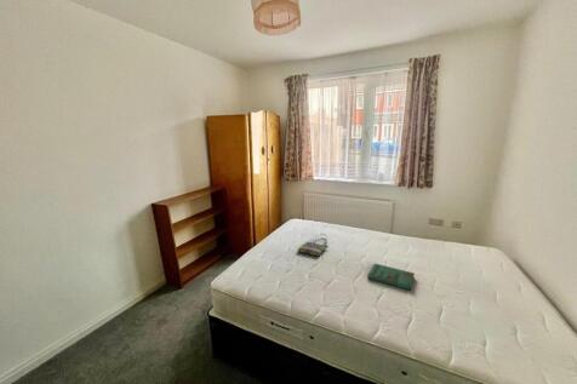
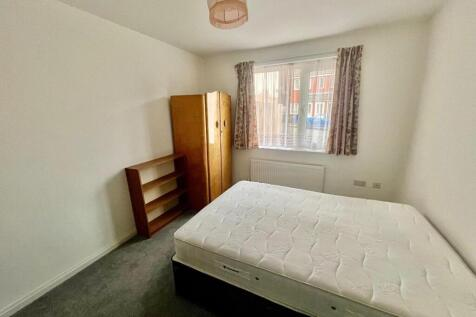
- book (390, 275)
- tote bag (316, 243)
